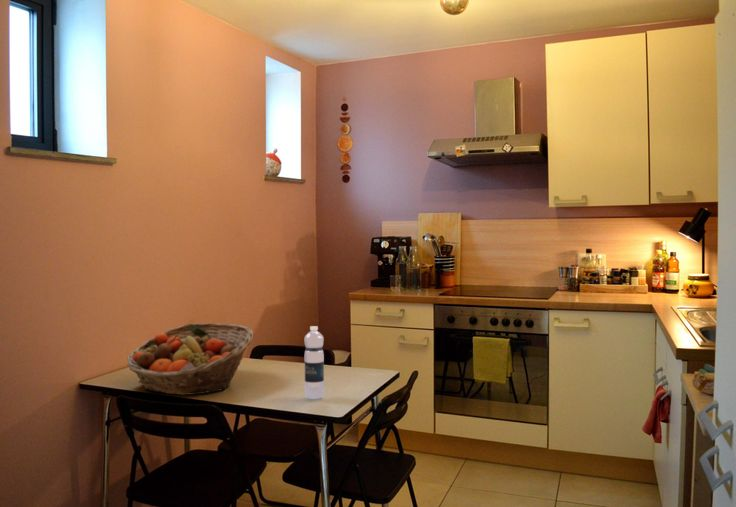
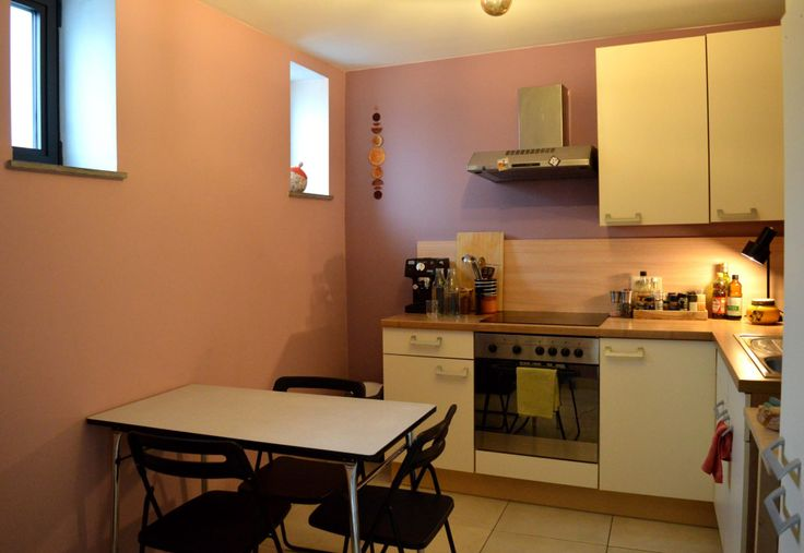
- water bottle (314, 362)
- fruit basket (191, 356)
